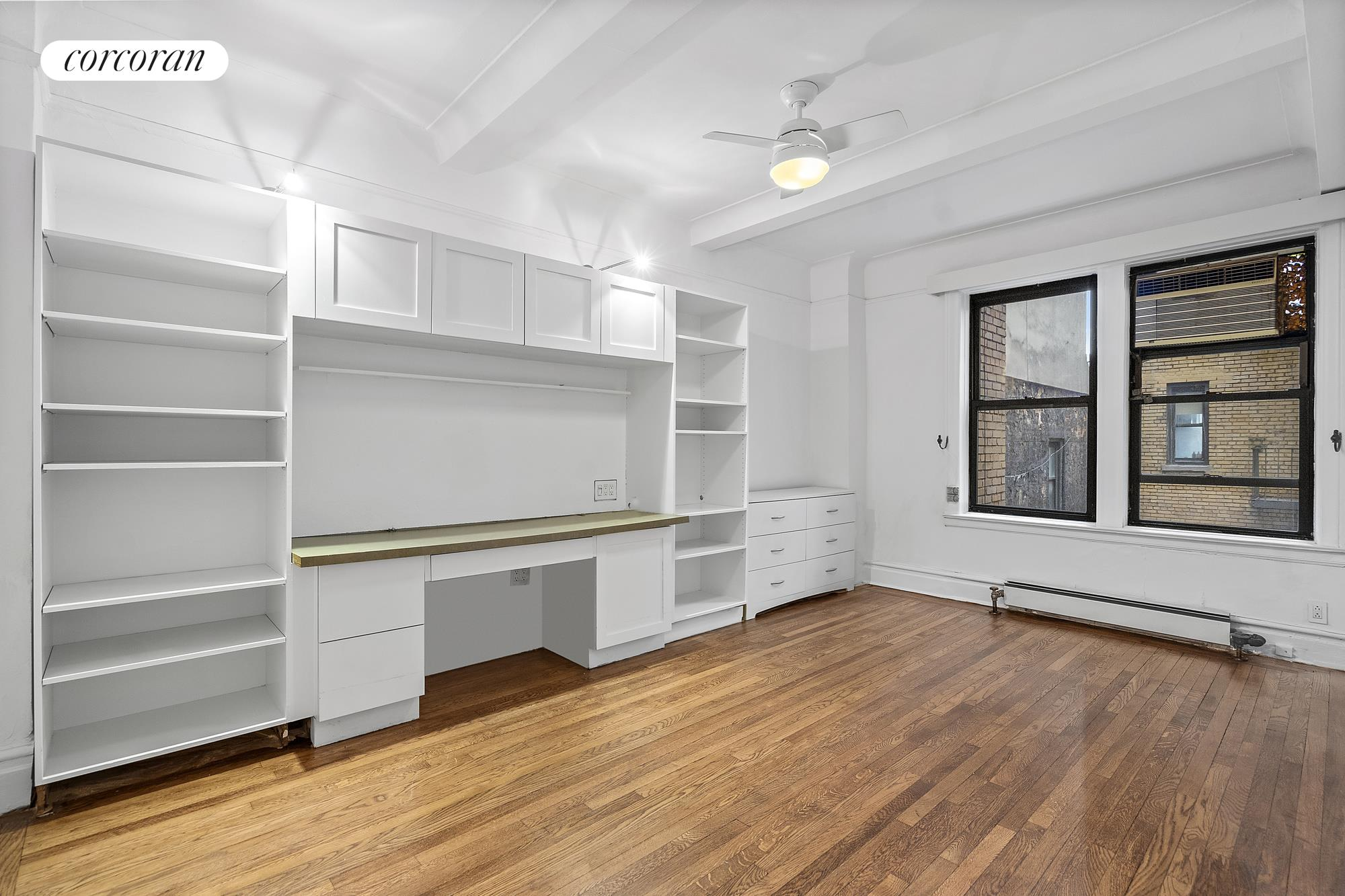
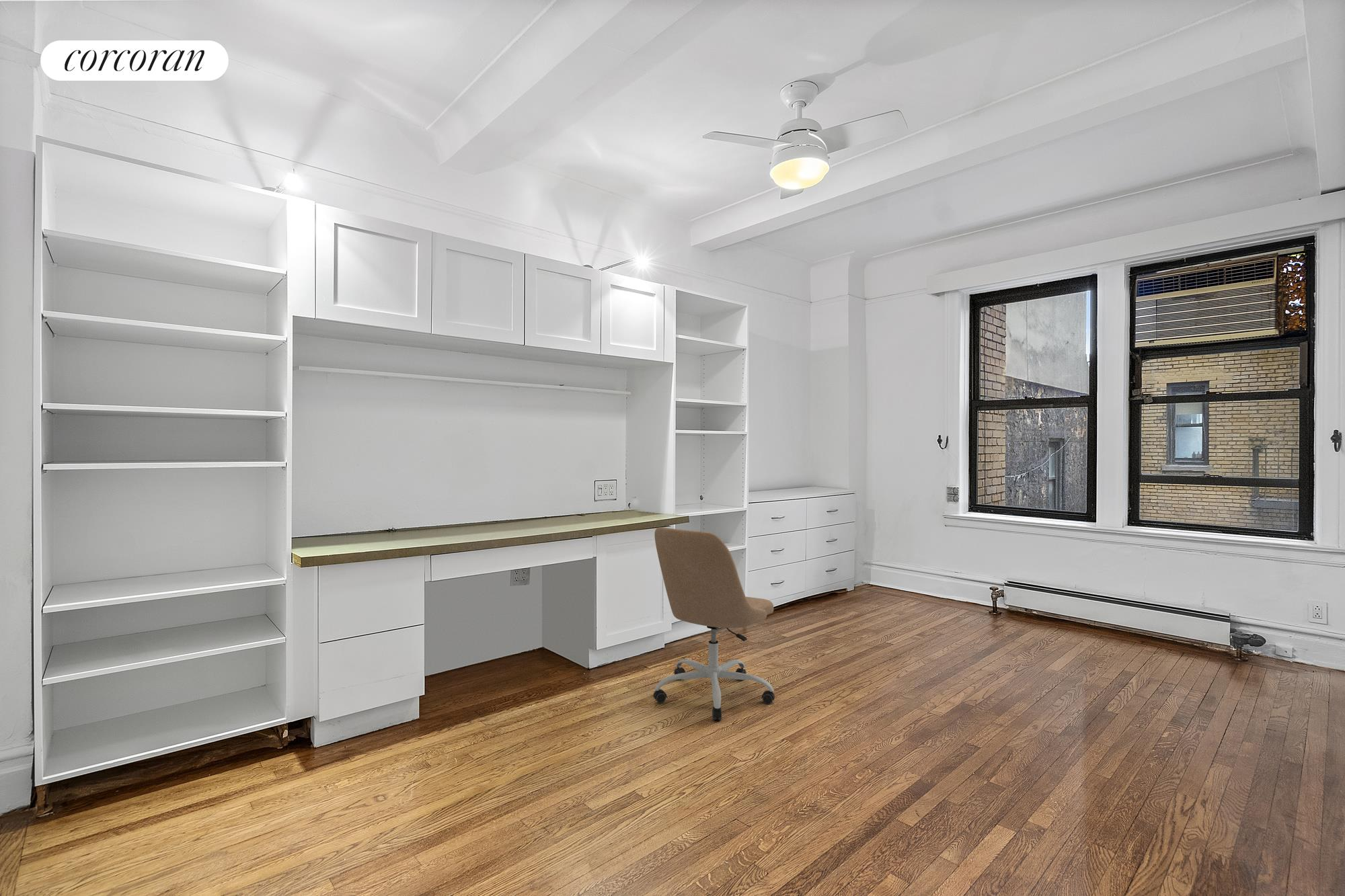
+ office chair (714, 609)
